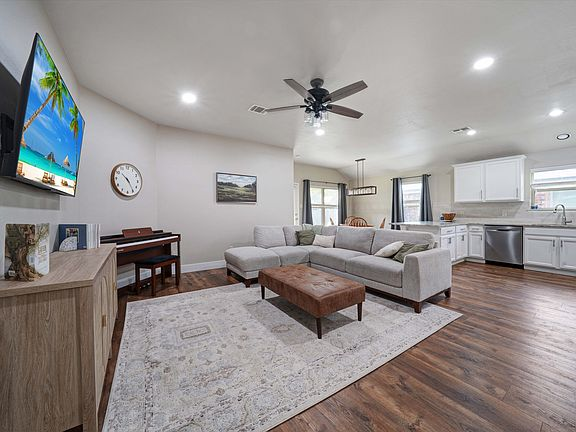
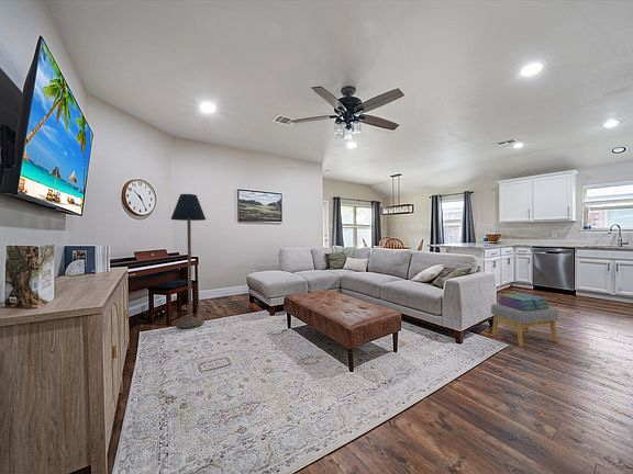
+ stack of books (523, 301)
+ footstool (523, 321)
+ floor lamp (189, 259)
